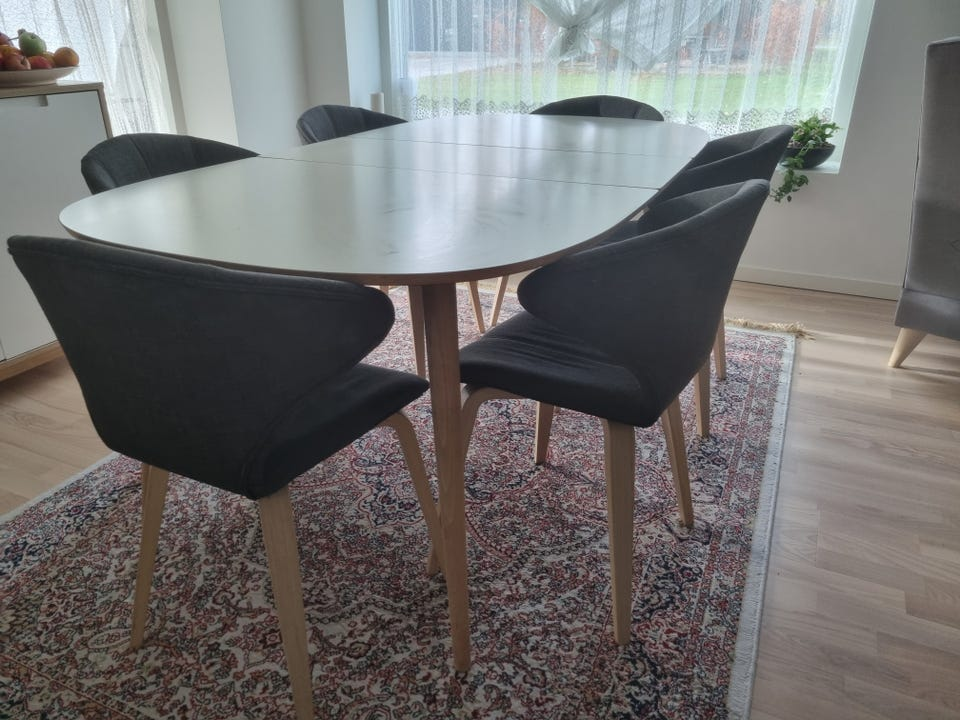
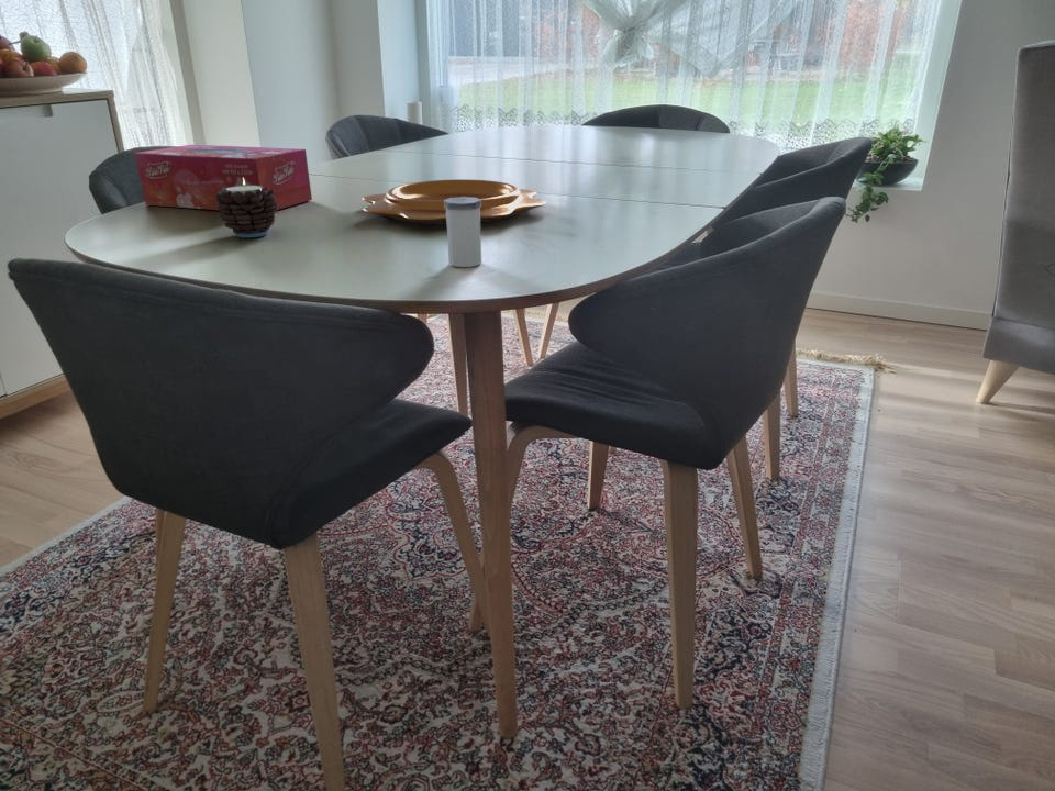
+ candle (246, 205)
+ tissue box (225, 177)
+ salt shaker (464, 232)
+ decorative bowl (452, 197)
